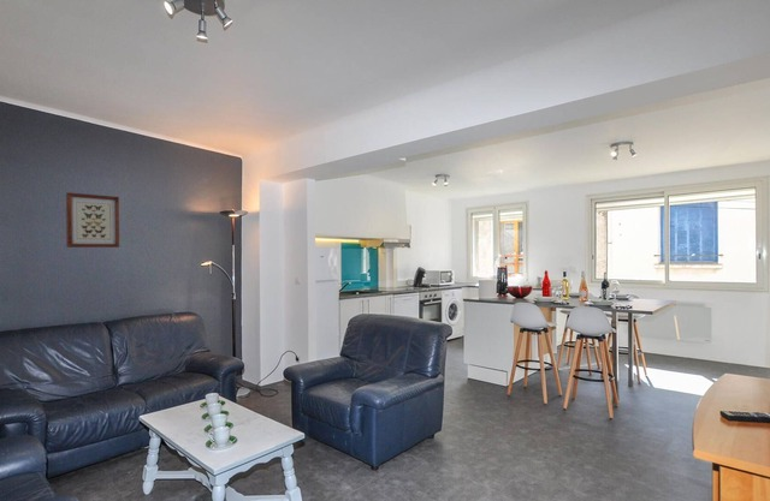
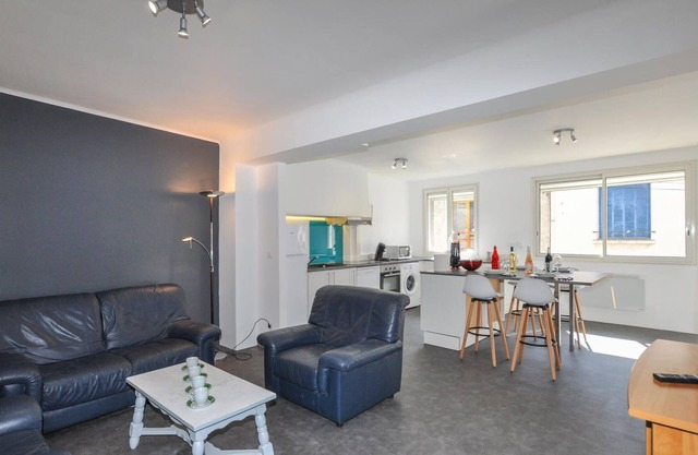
- wall art (93, 221)
